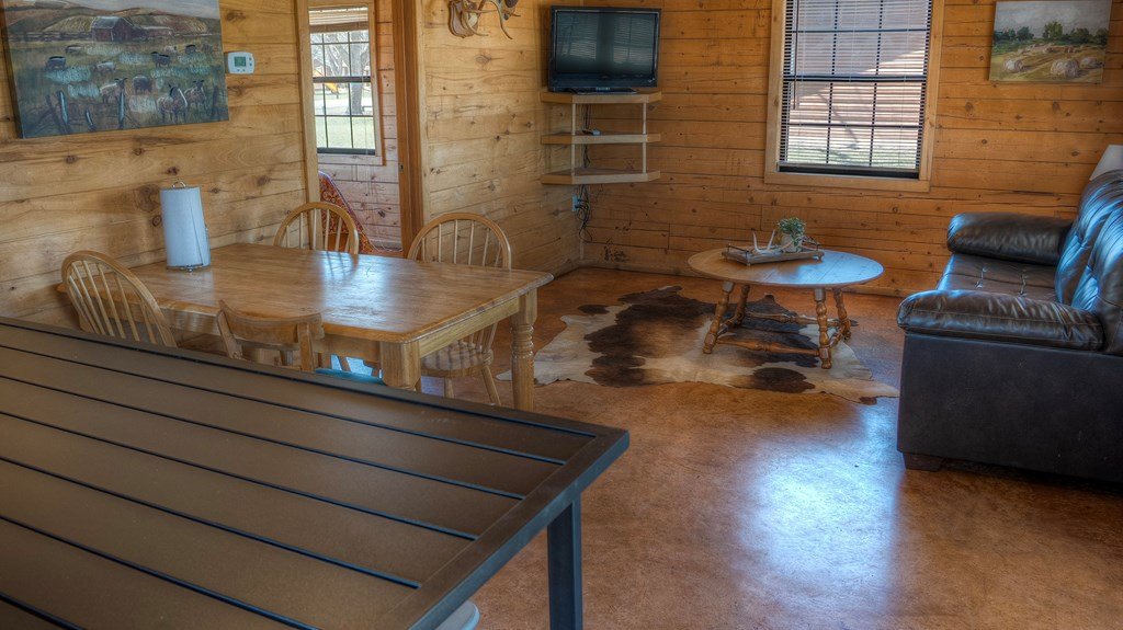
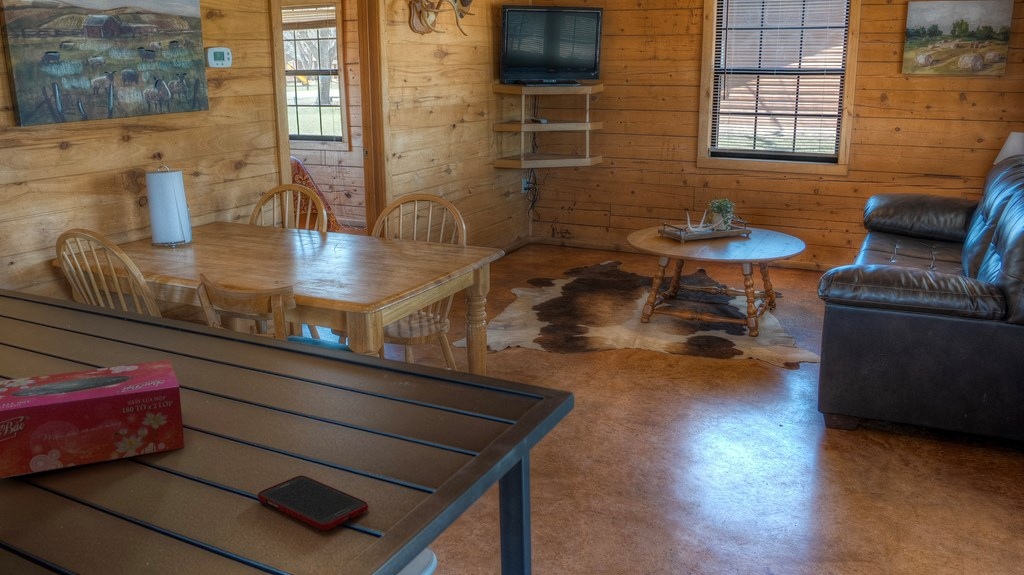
+ tissue box (76, 416)
+ cell phone (312, 501)
